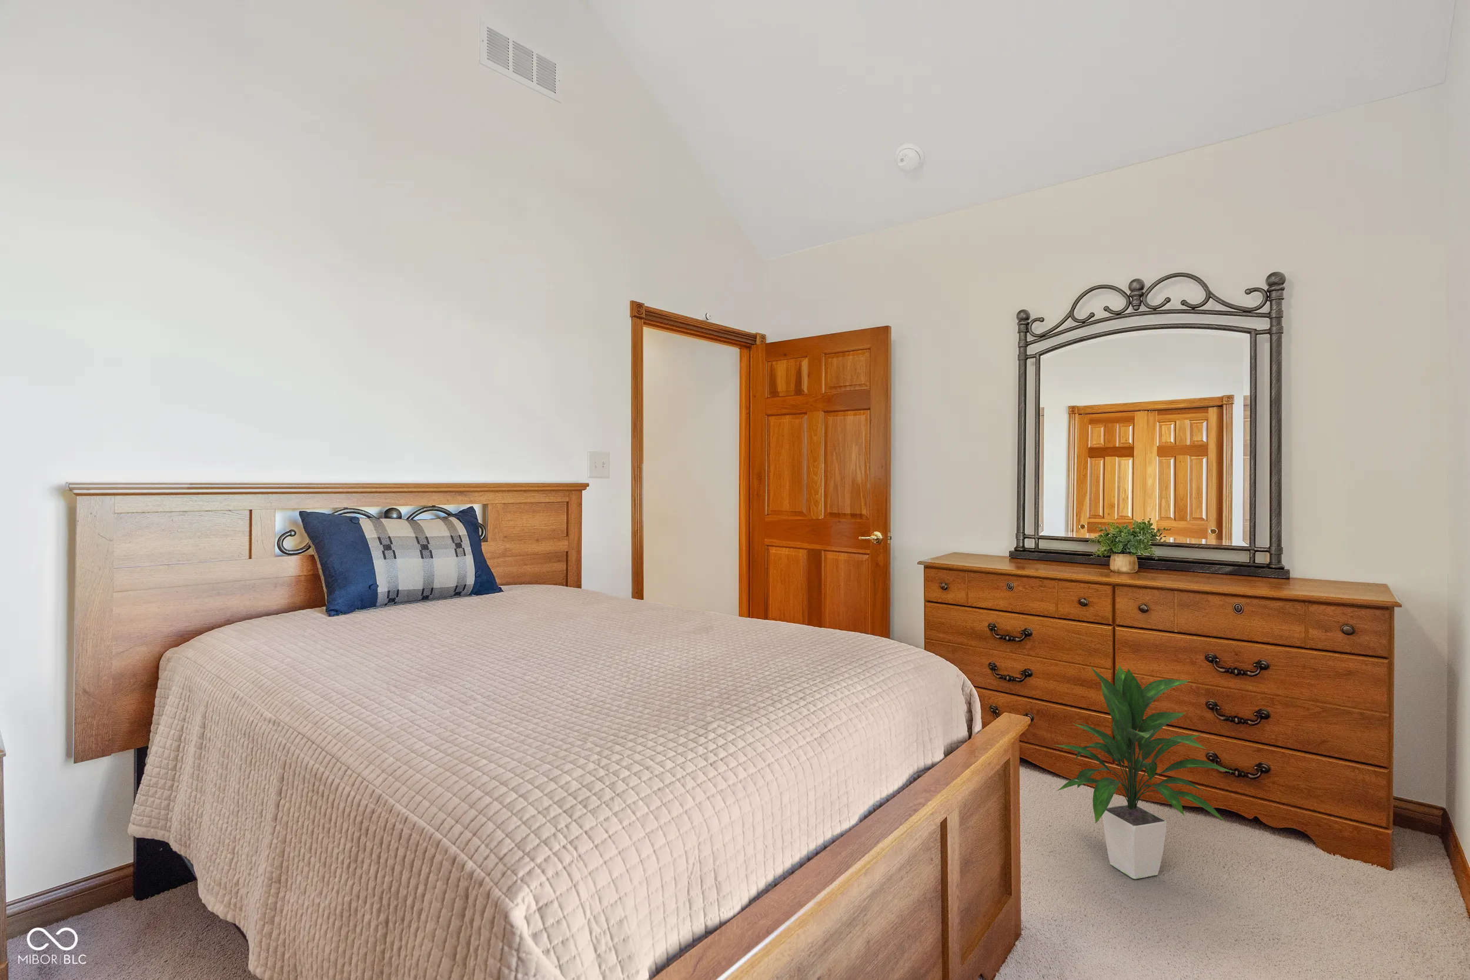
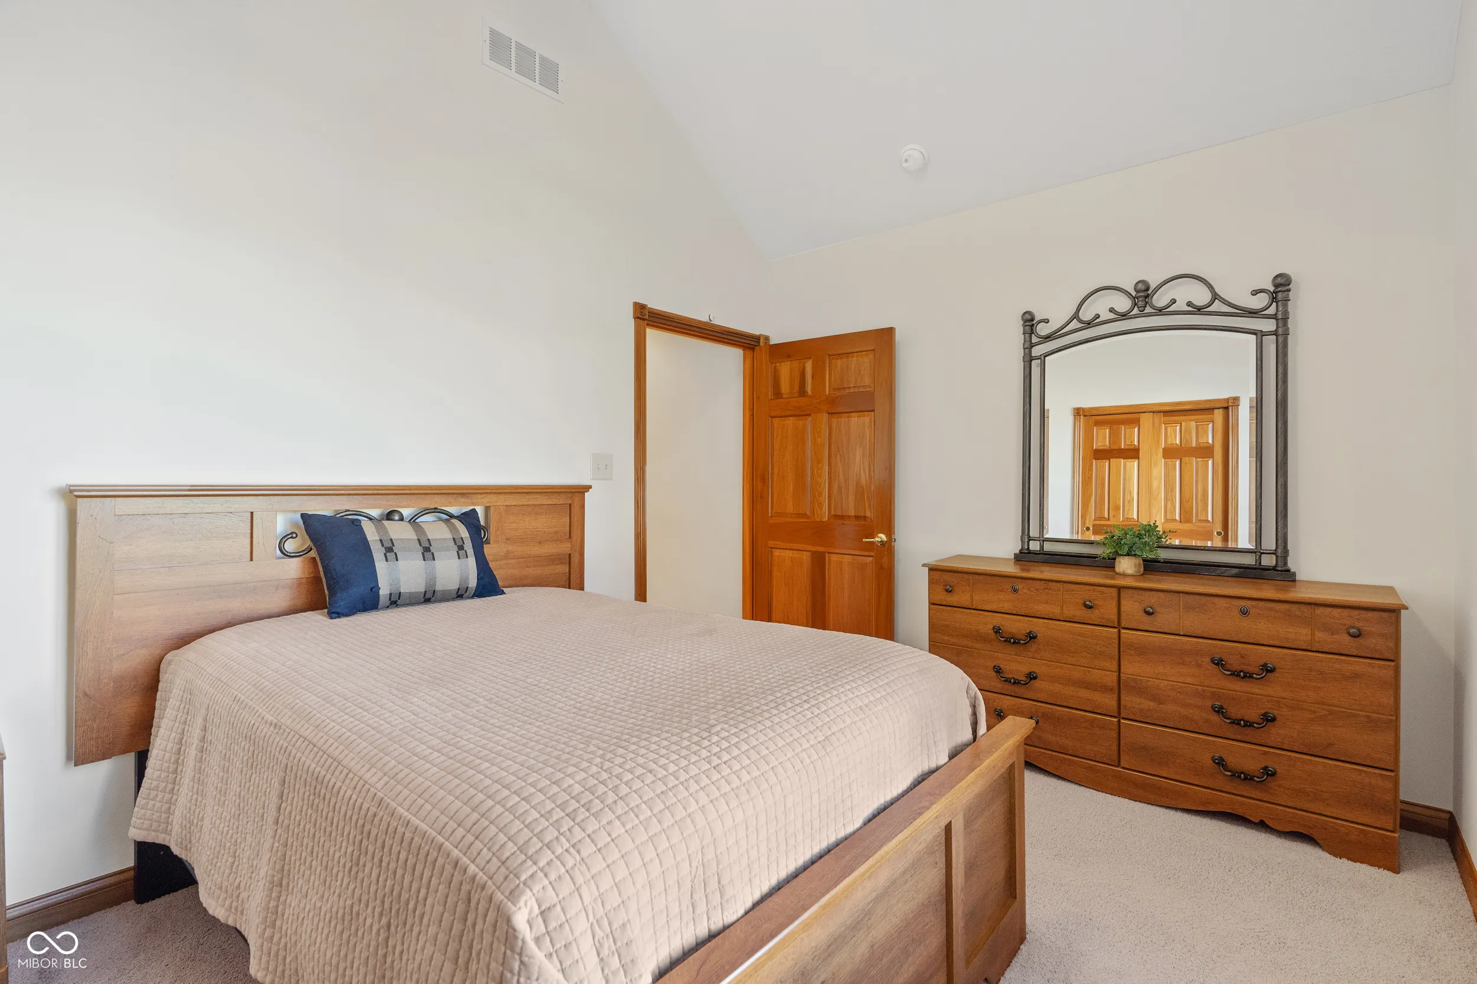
- indoor plant (1131, 763)
